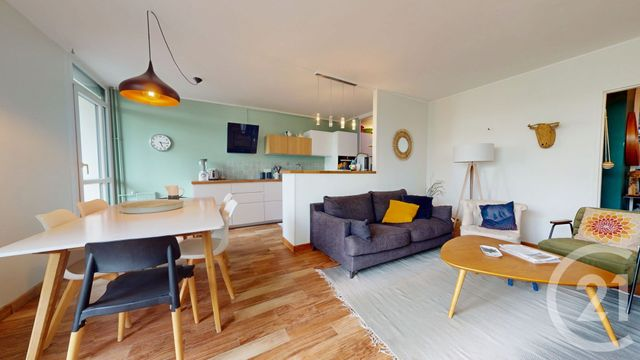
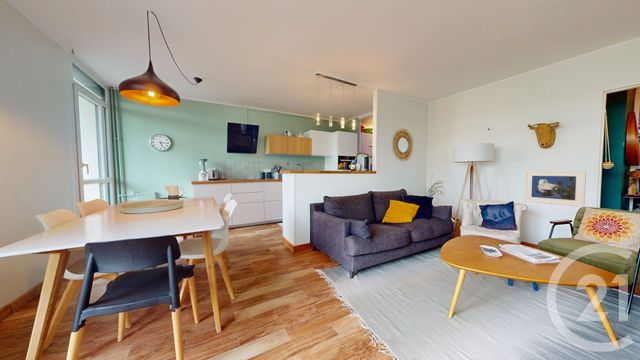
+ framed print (552, 187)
